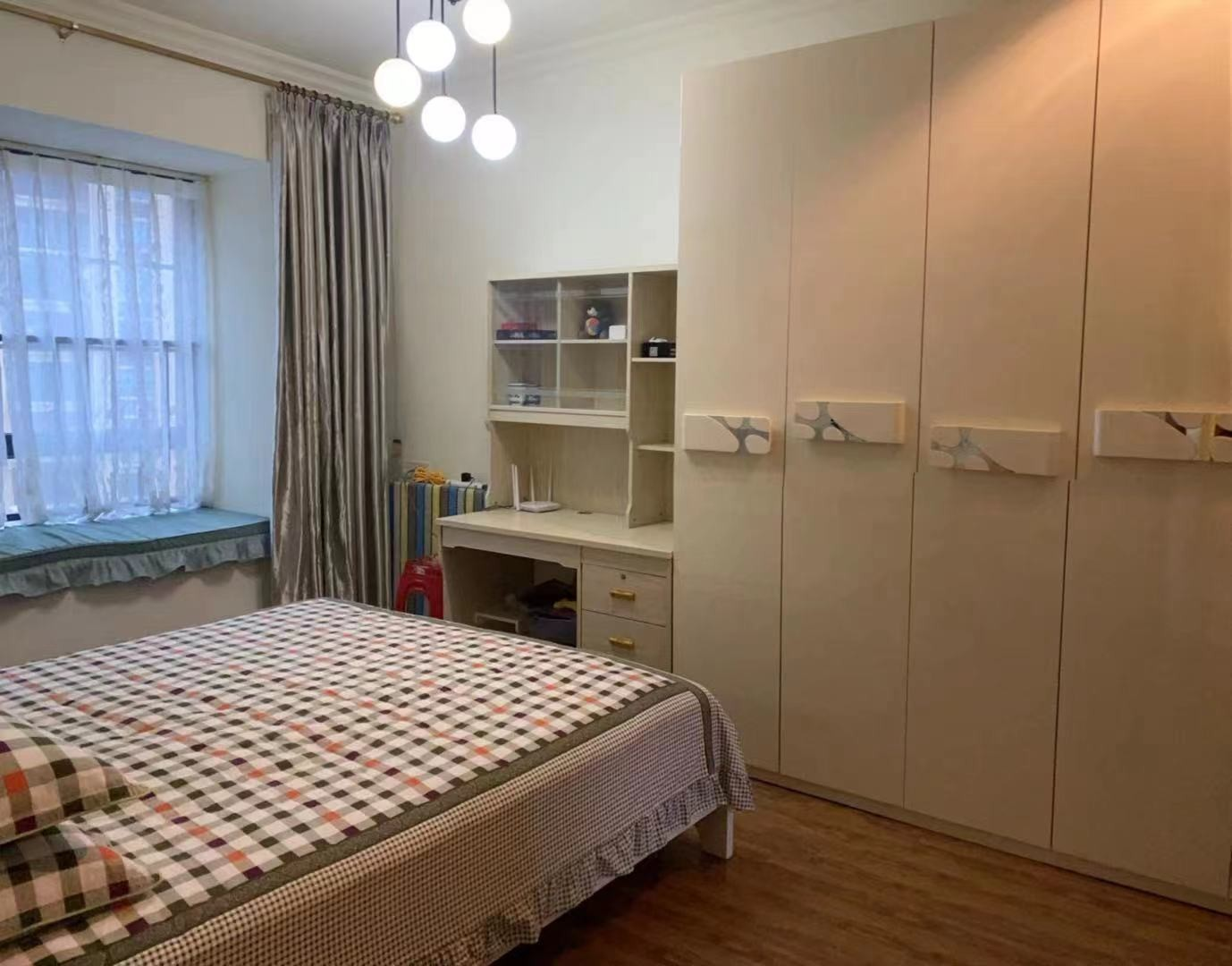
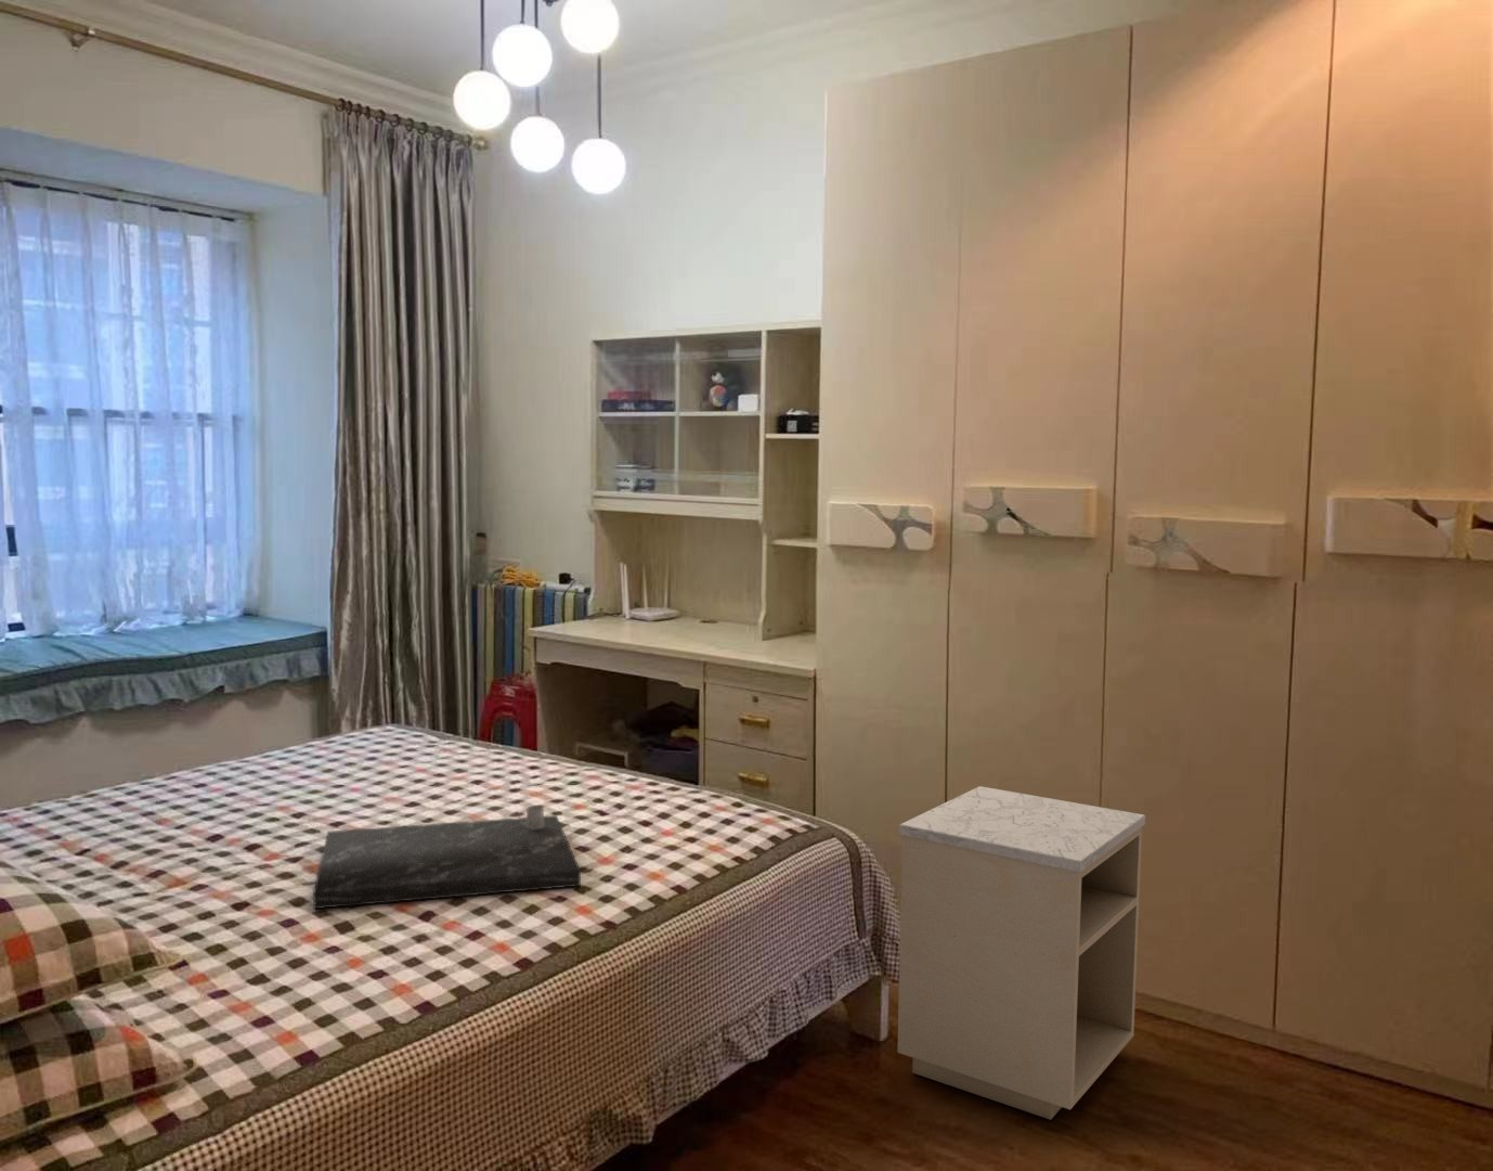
+ tray (447, 847)
+ nightstand (1020, 943)
